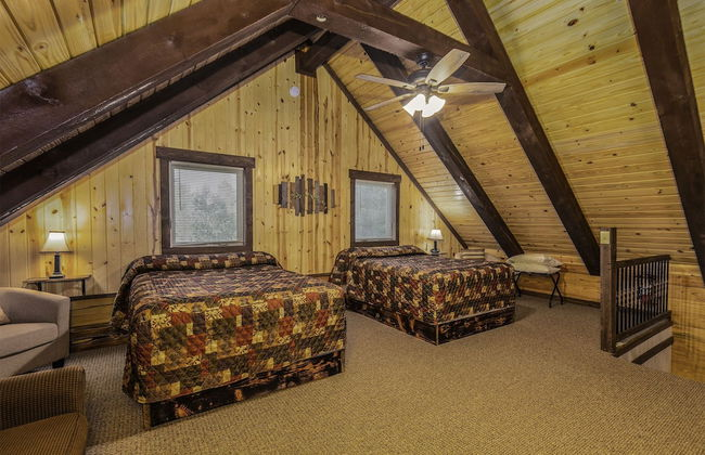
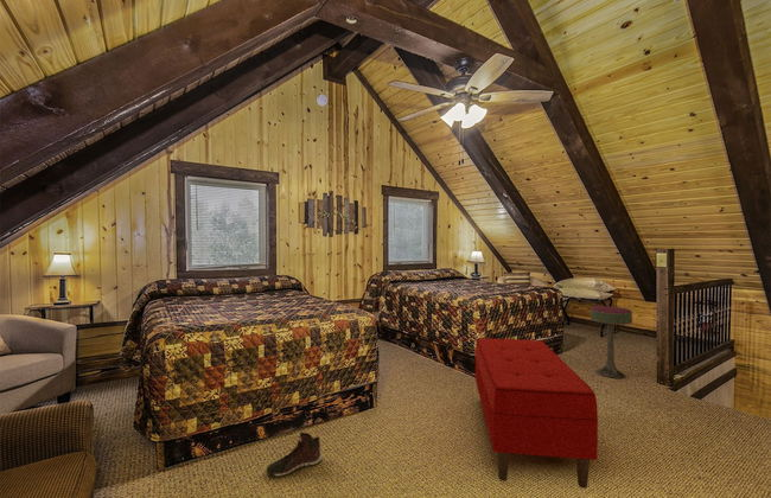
+ bench (522, 397)
+ bar stool (610, 340)
+ sneaker (294, 449)
